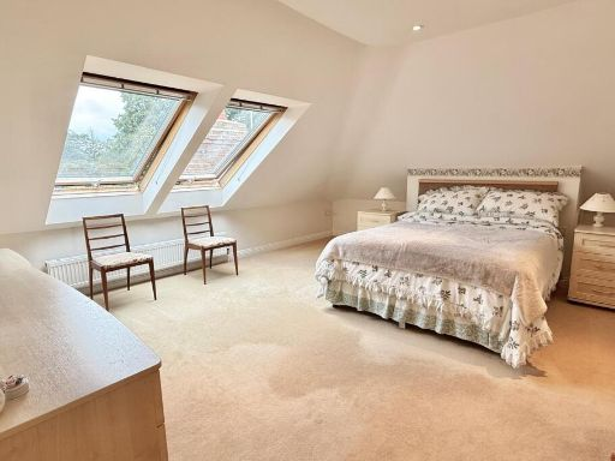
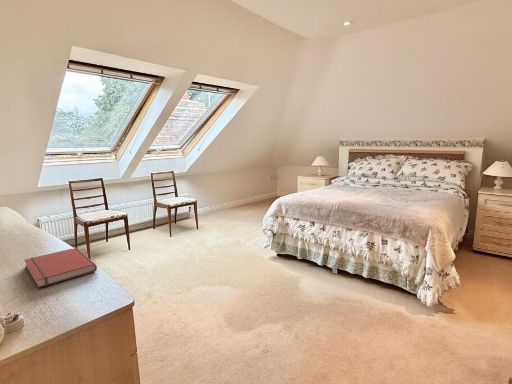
+ book (59, 265)
